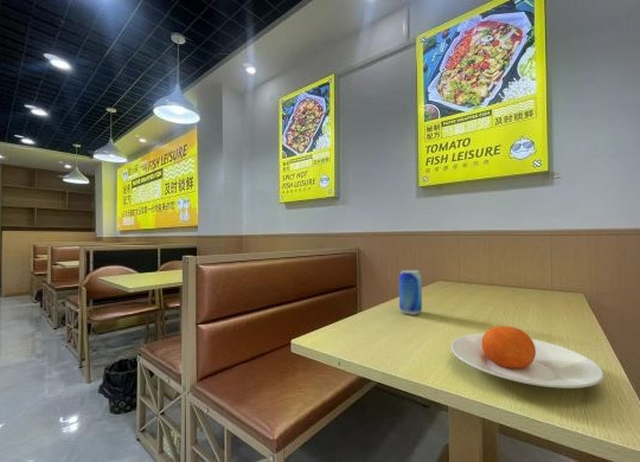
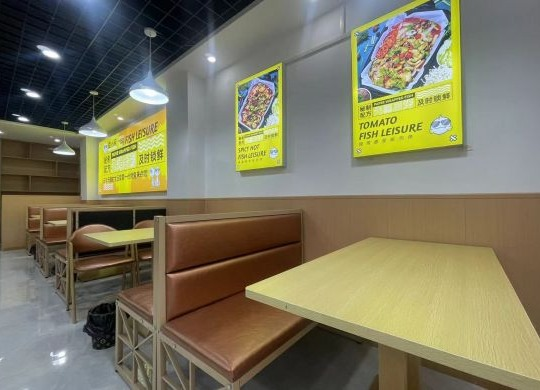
- plate (518, 349)
- beer can (410, 291)
